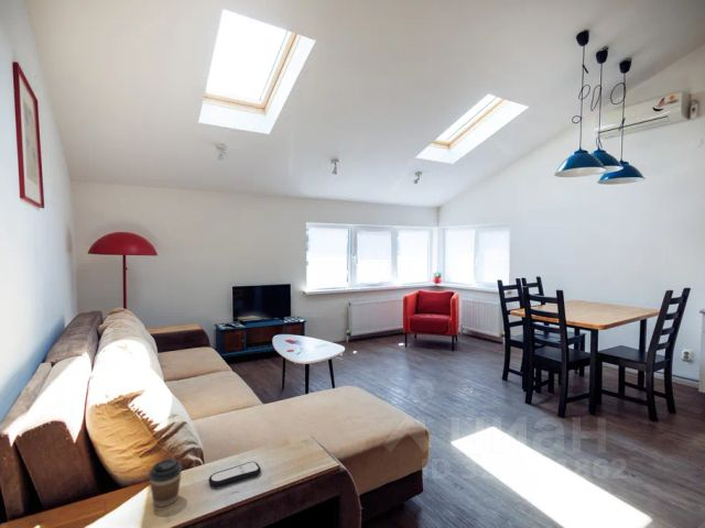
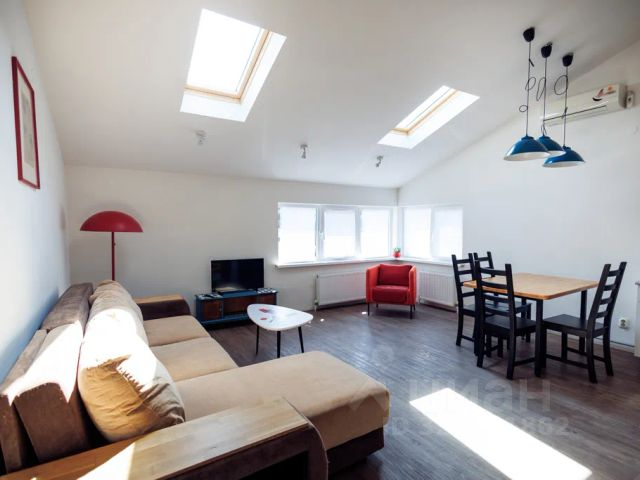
- coffee cup (165, 480)
- remote control (235, 473)
